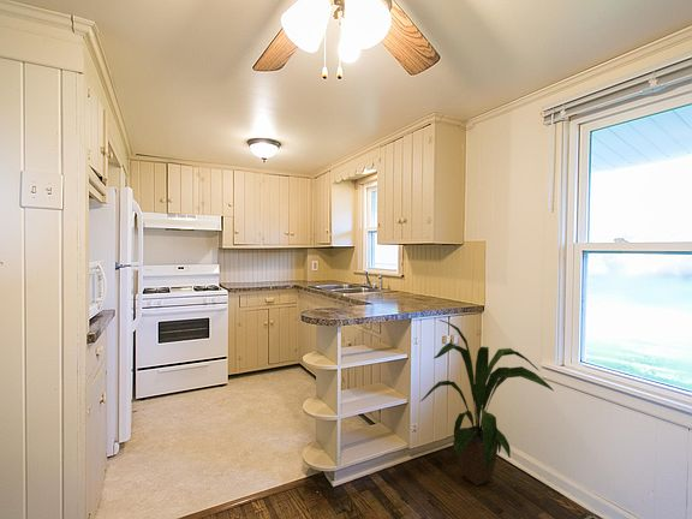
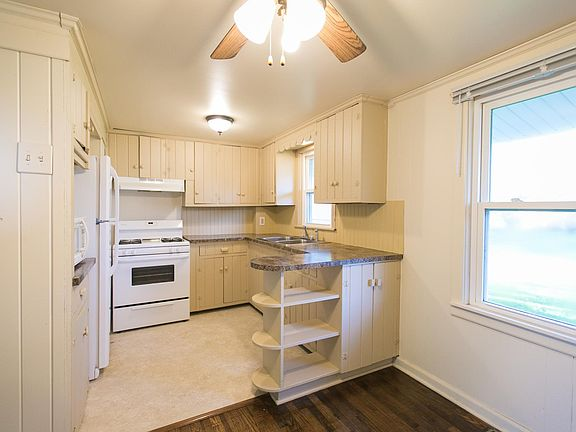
- house plant (487, 407)
